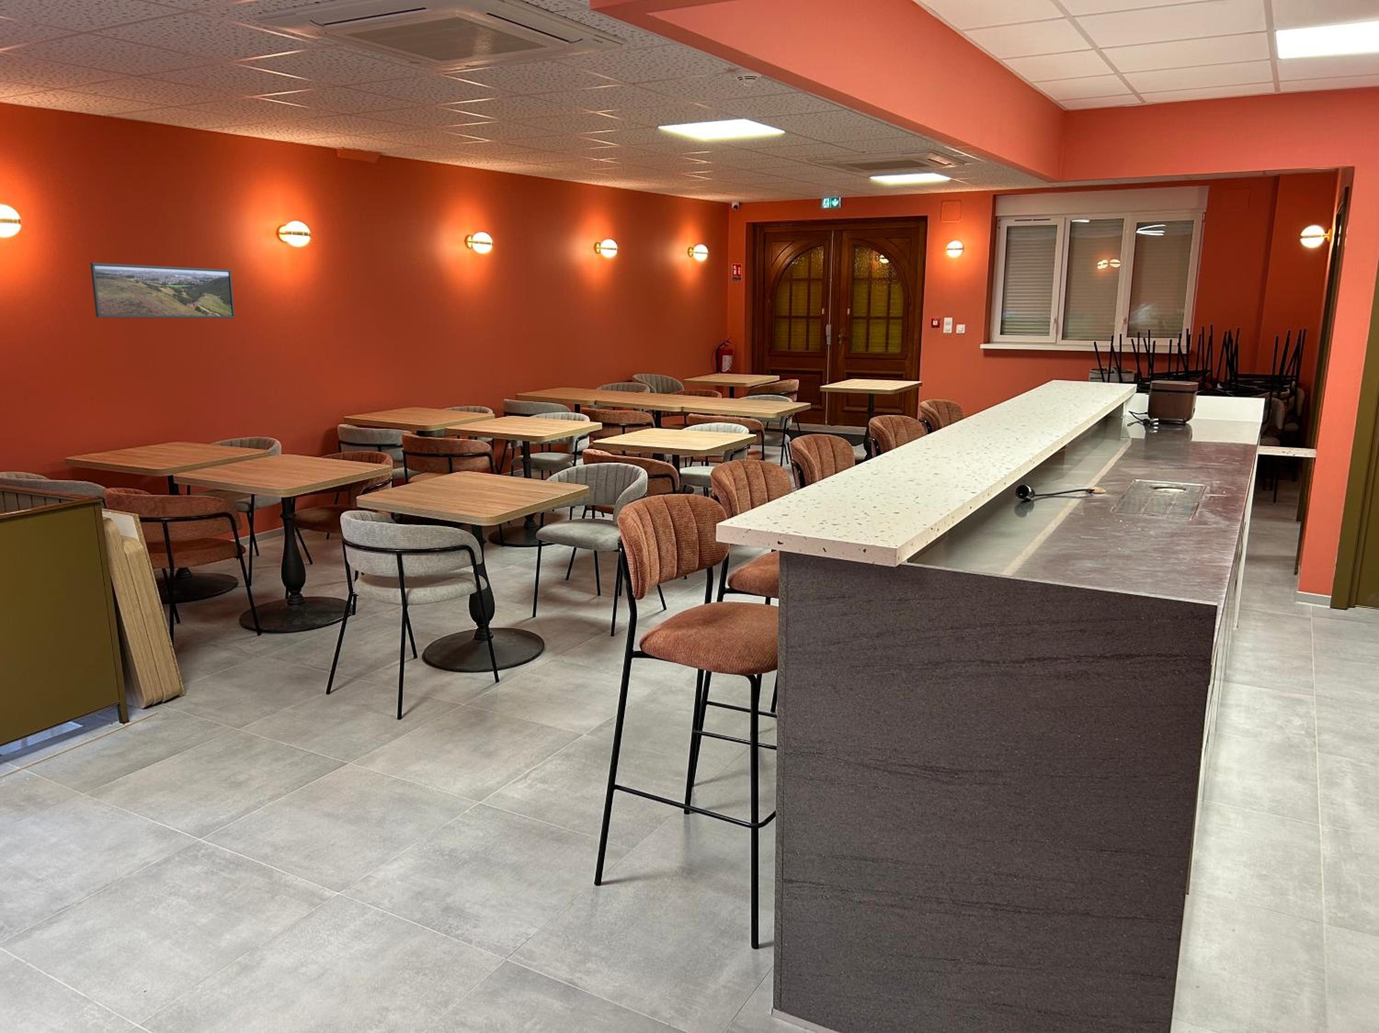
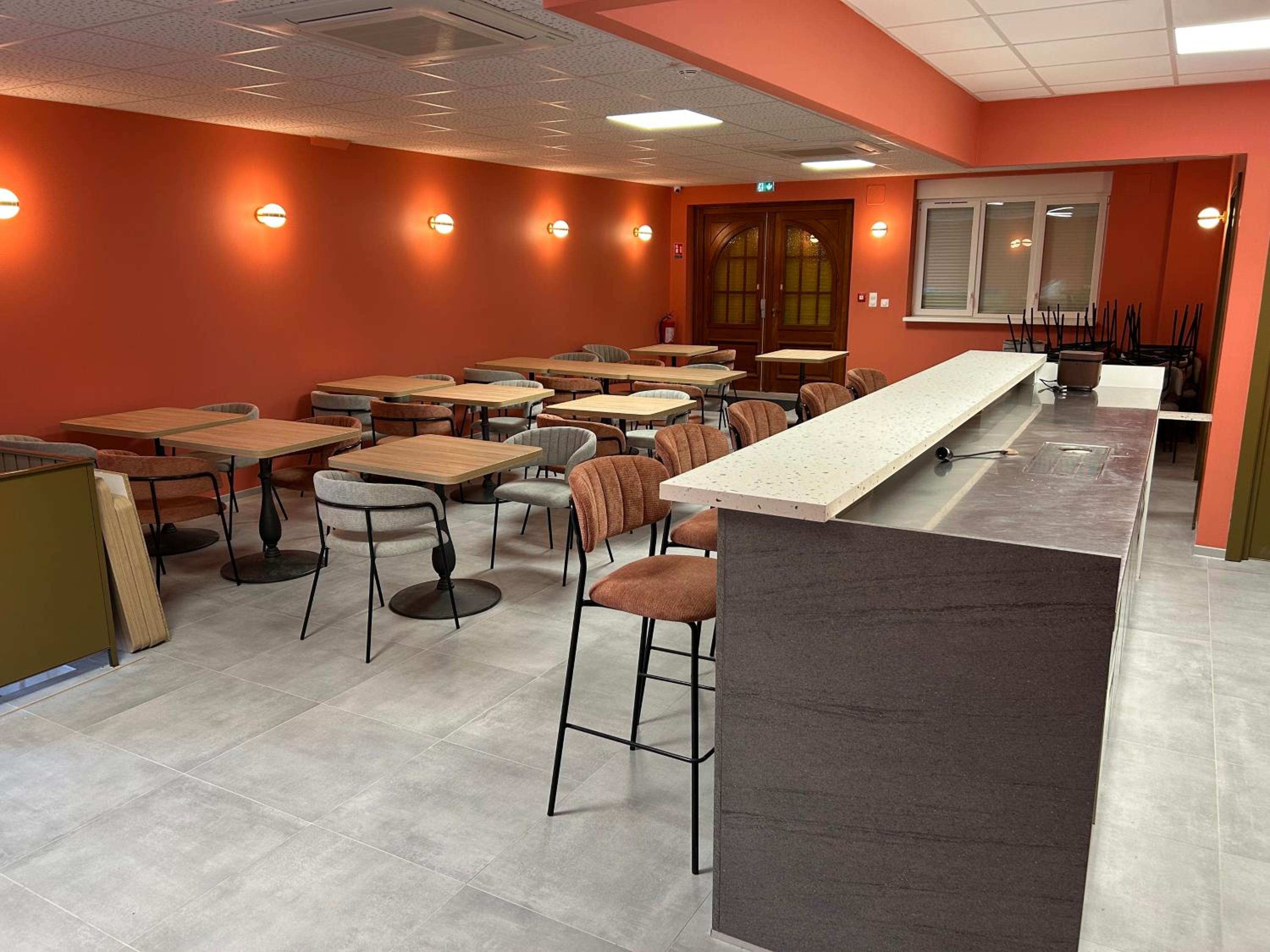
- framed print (167, 292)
